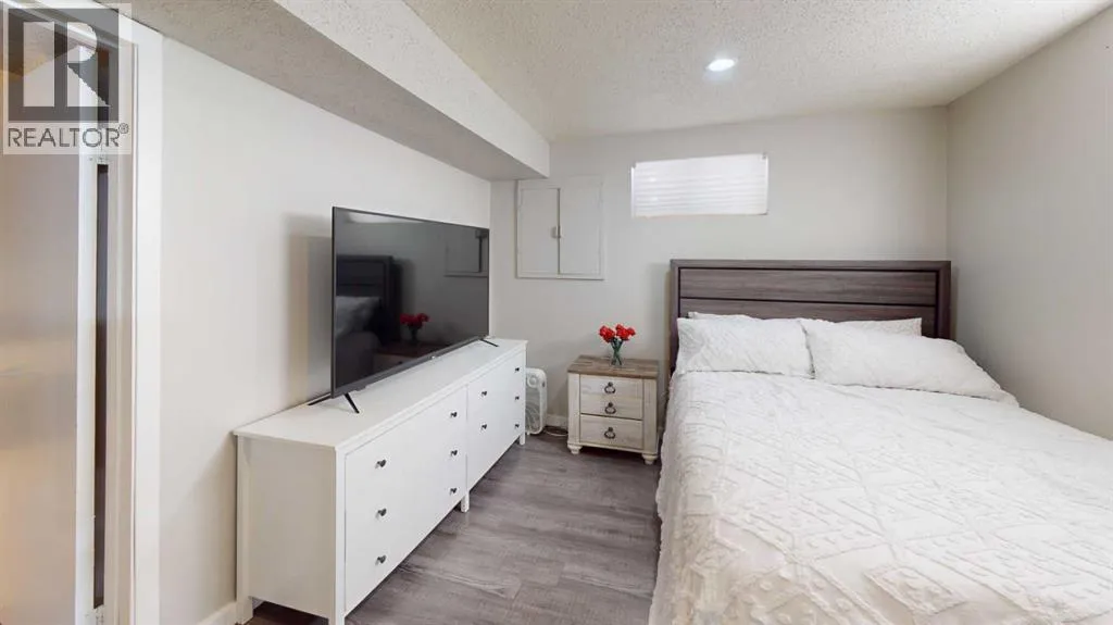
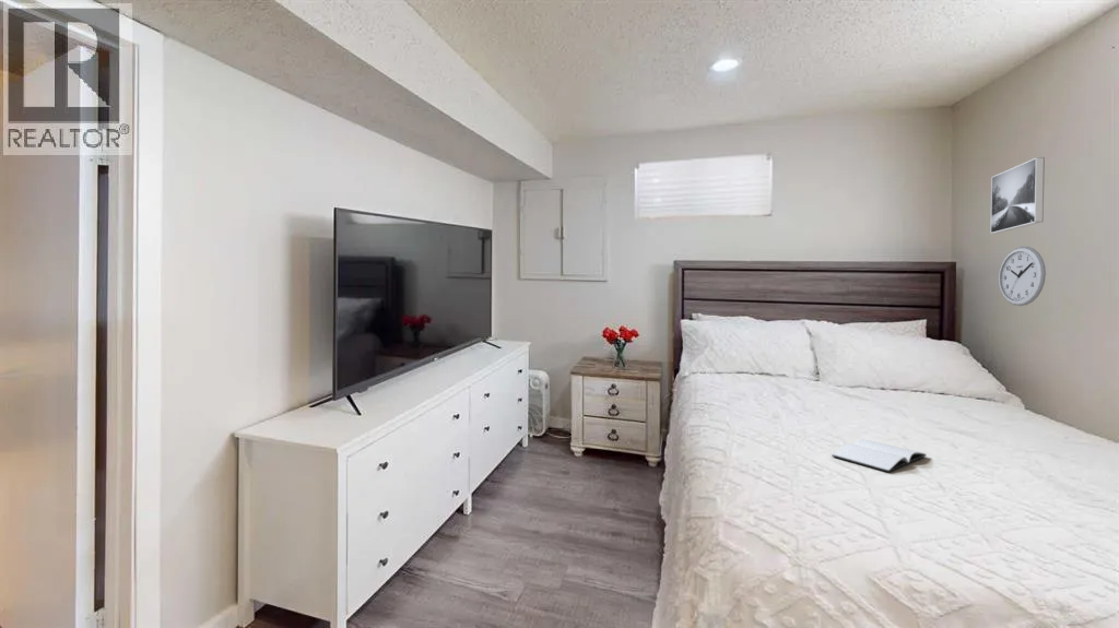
+ wall clock (1018, 276)
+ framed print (1015, 198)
+ book (879, 452)
